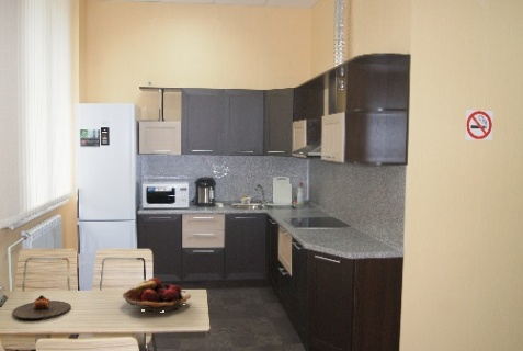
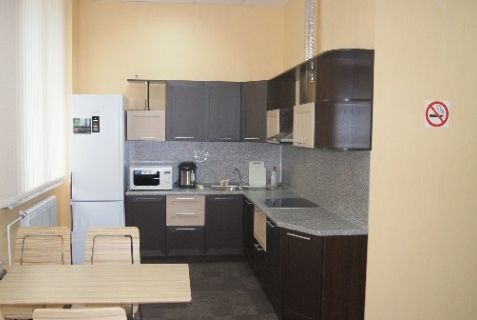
- fruit basket (155, 293)
- plate (42, 303)
